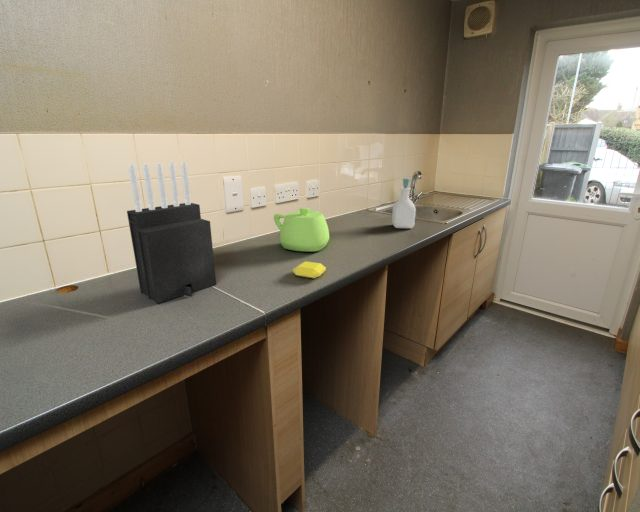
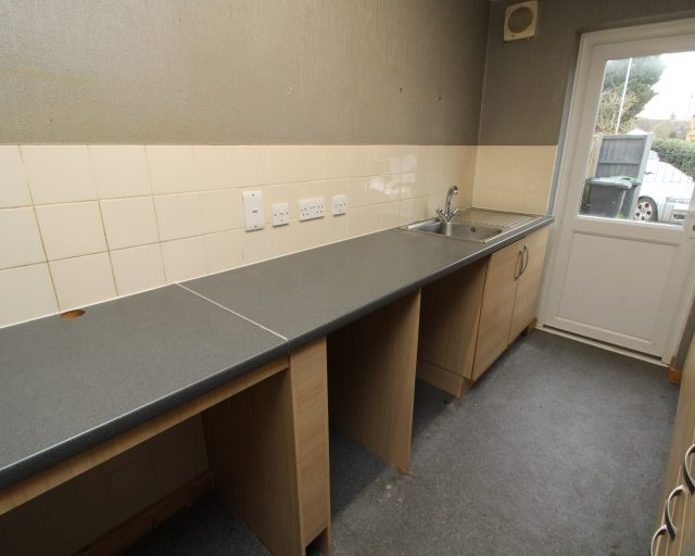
- teapot (302, 226)
- soap bottle (404, 203)
- knife block (173, 230)
- soap bar (309, 269)
